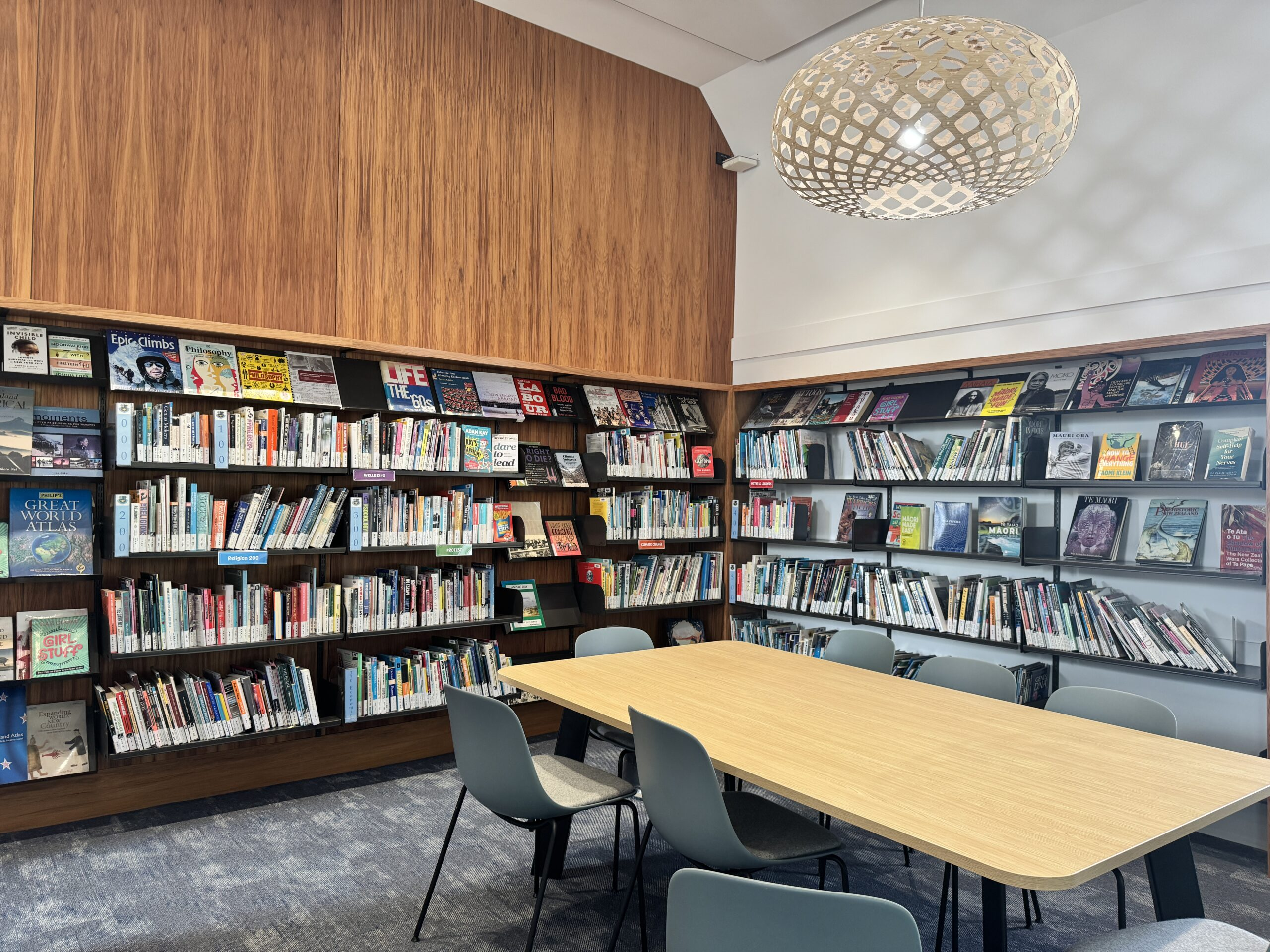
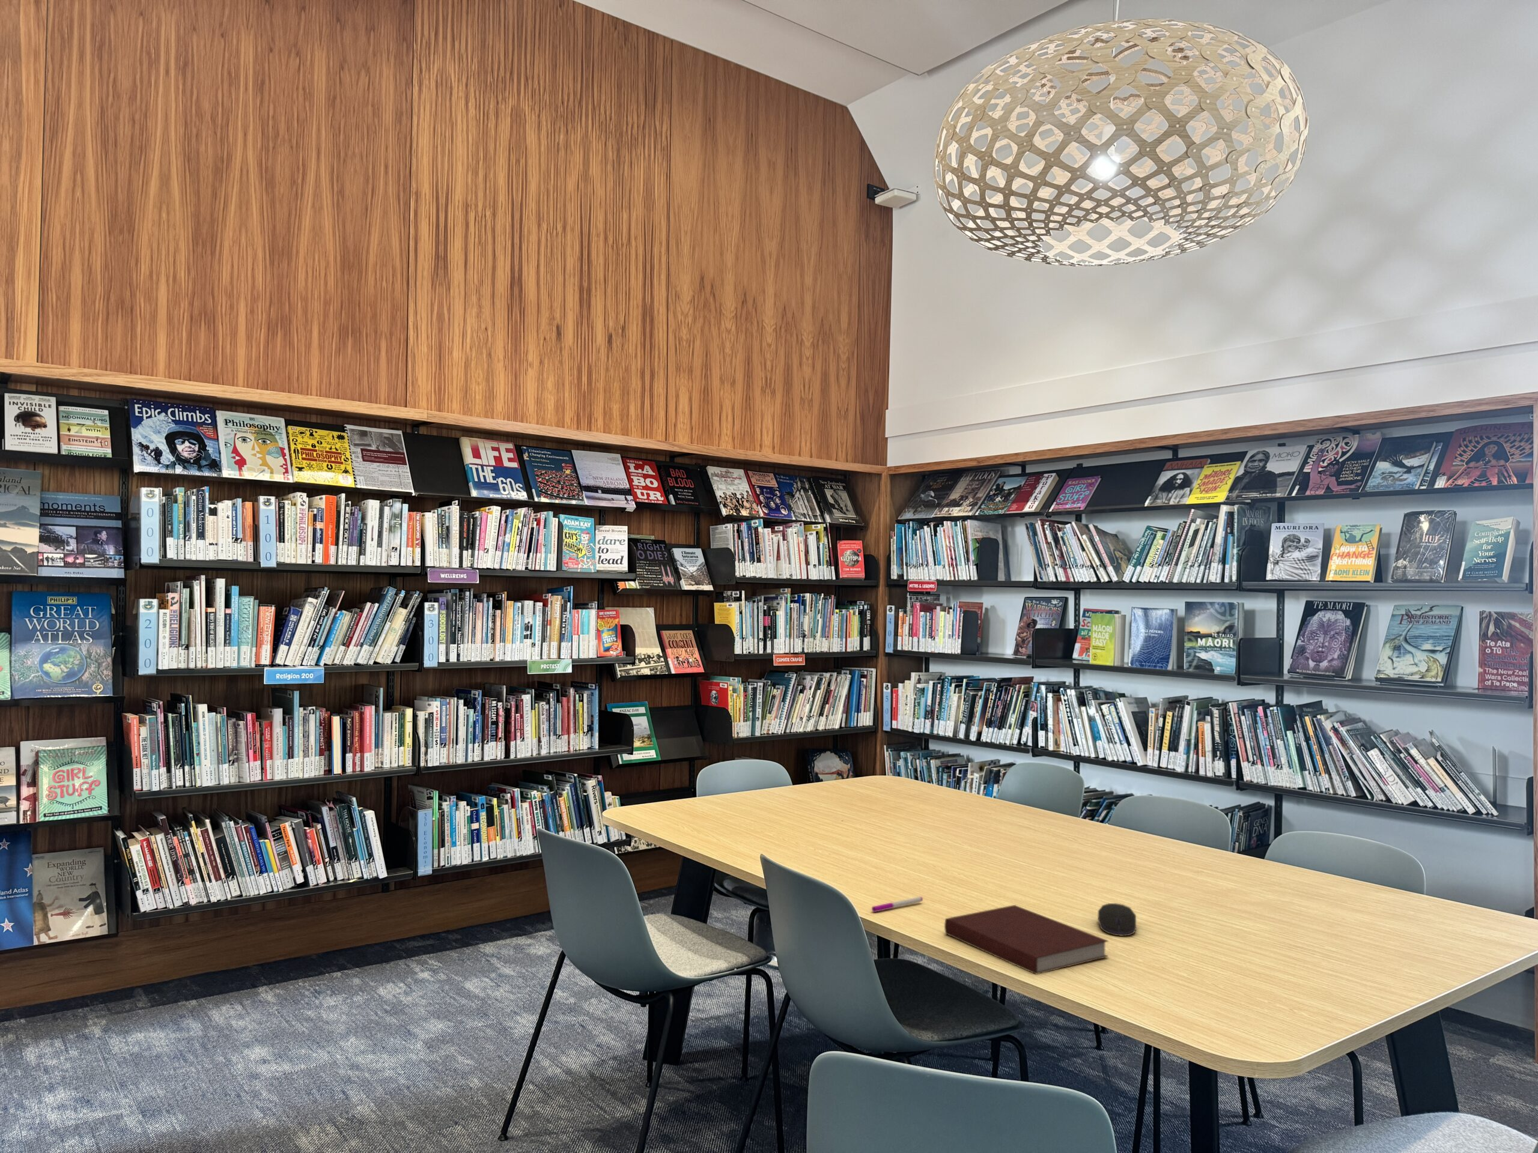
+ pen (897, 904)
+ notebook (1023, 937)
+ computer mouse (1117, 917)
